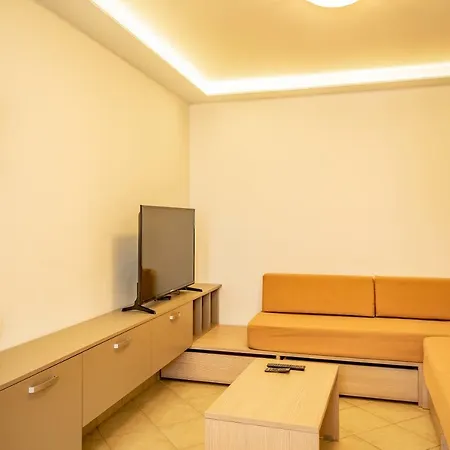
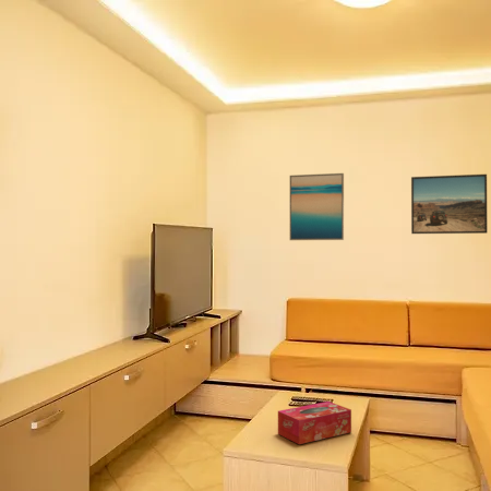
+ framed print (448, 204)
+ wall art (316, 207)
+ tissue box (314, 421)
